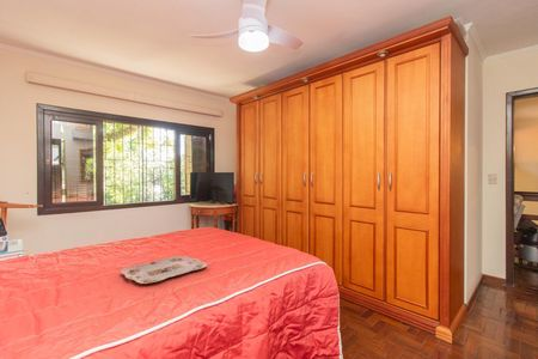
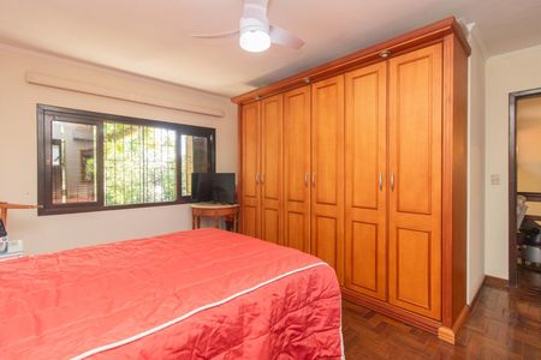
- serving tray (165, 268)
